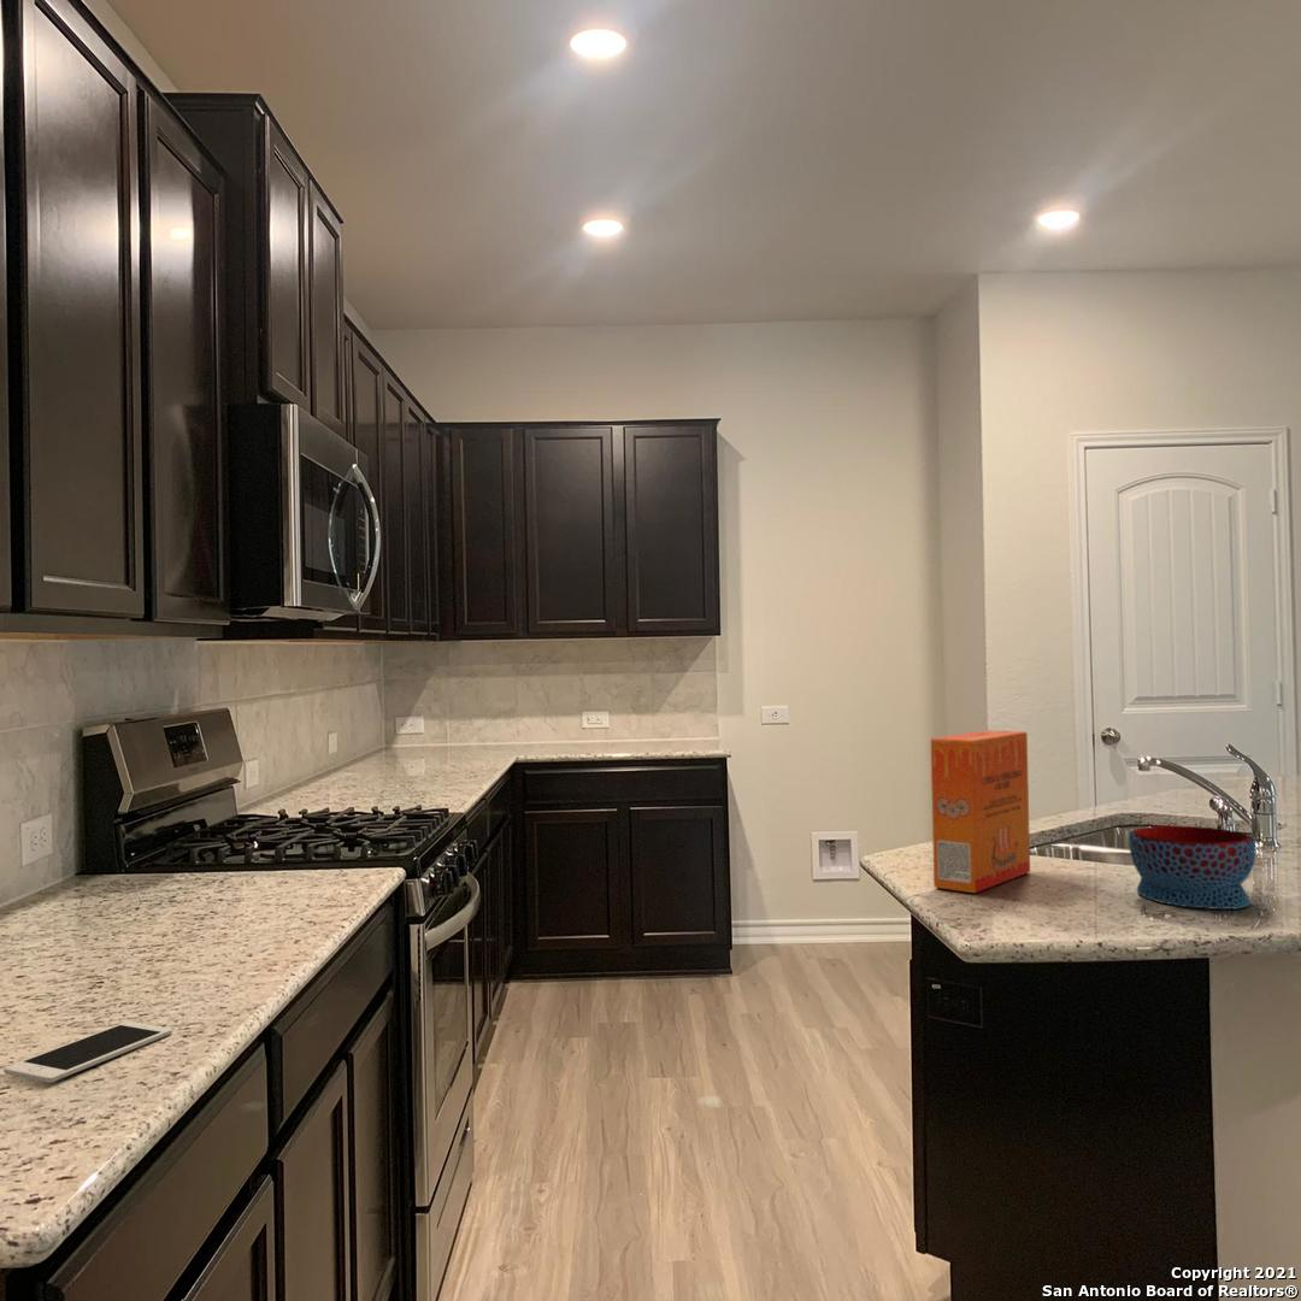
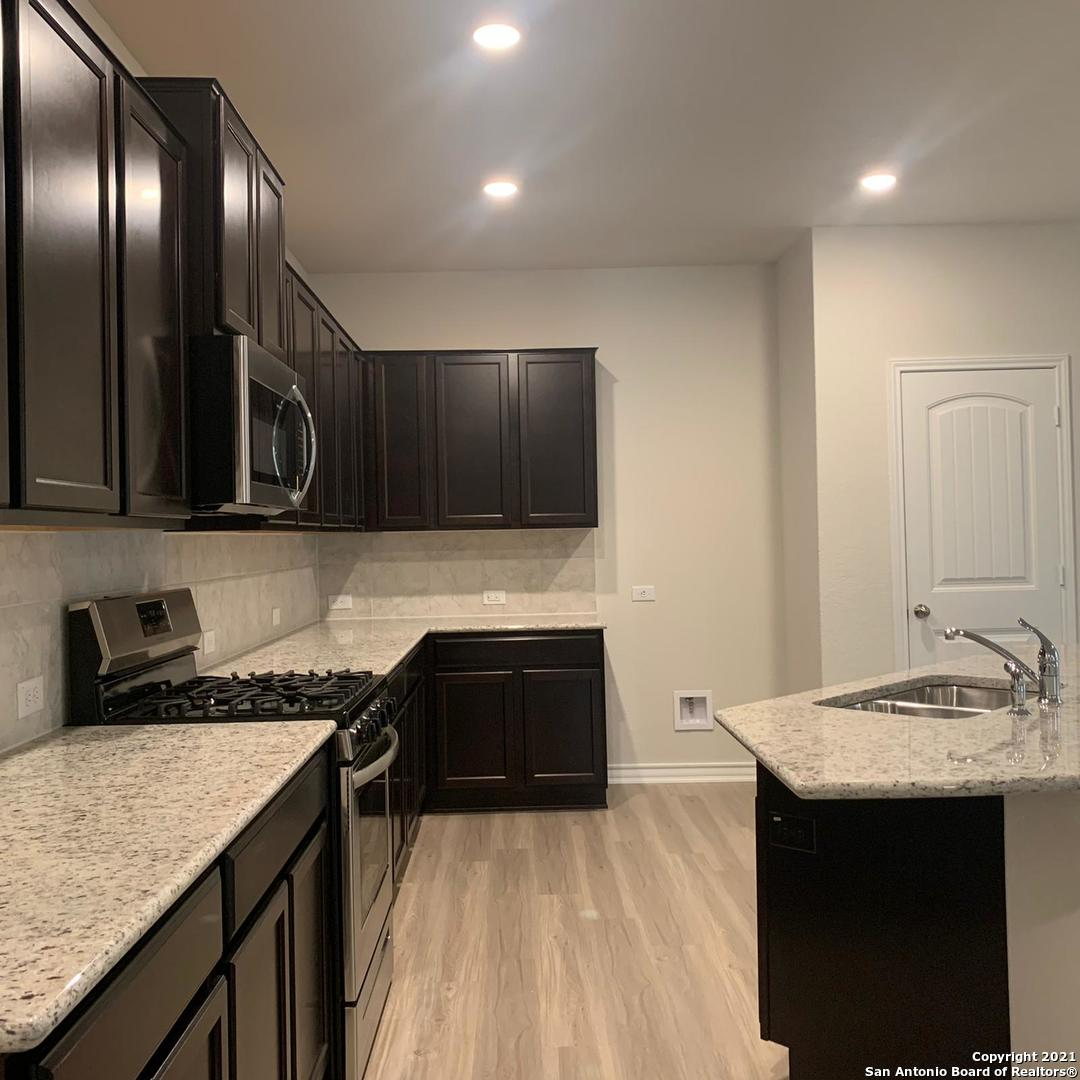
- bowl (1190, 864)
- cereal box (982, 807)
- cell phone (92, 1049)
